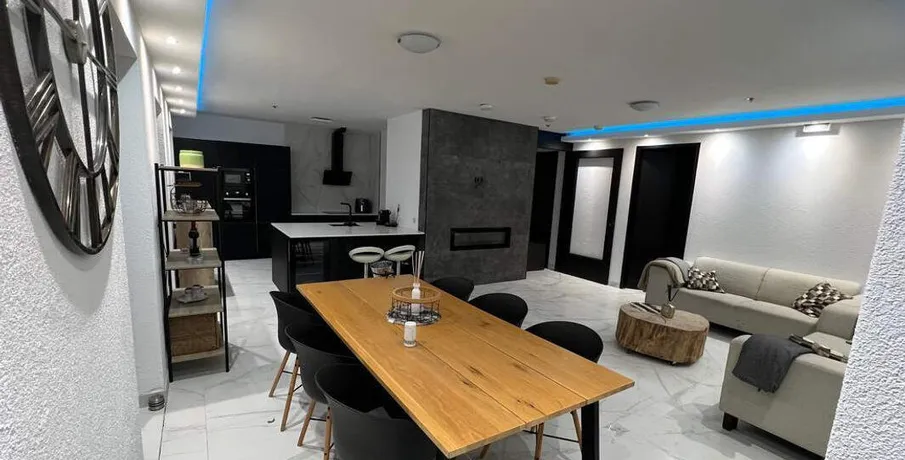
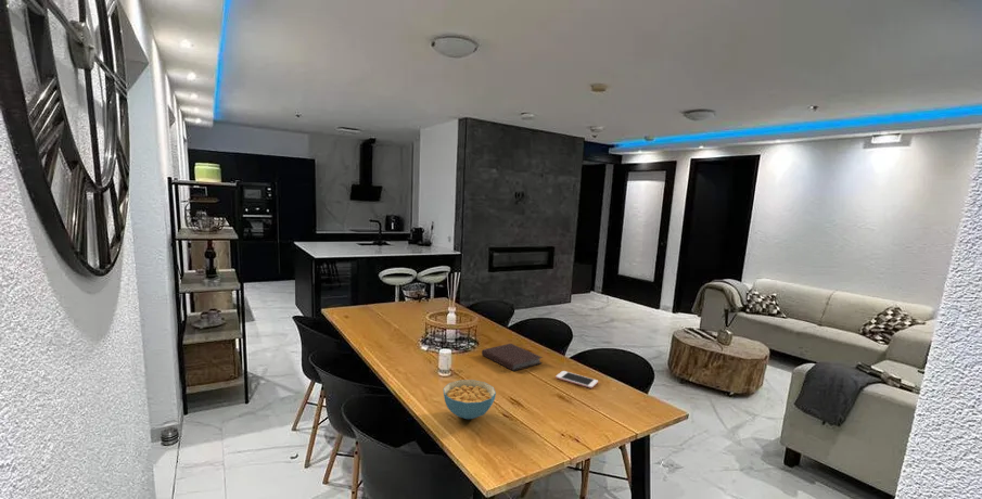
+ notebook (511, 356)
+ cereal bowl (469, 402)
+ cell phone (576, 379)
